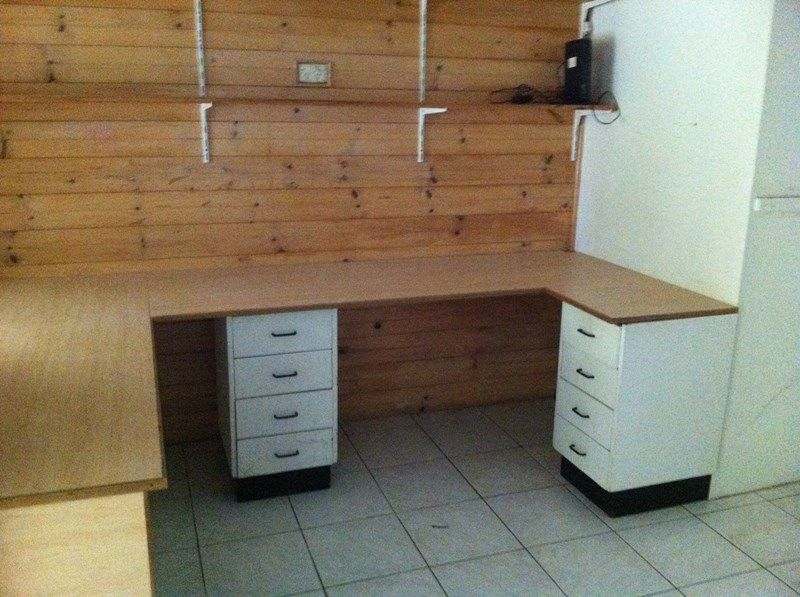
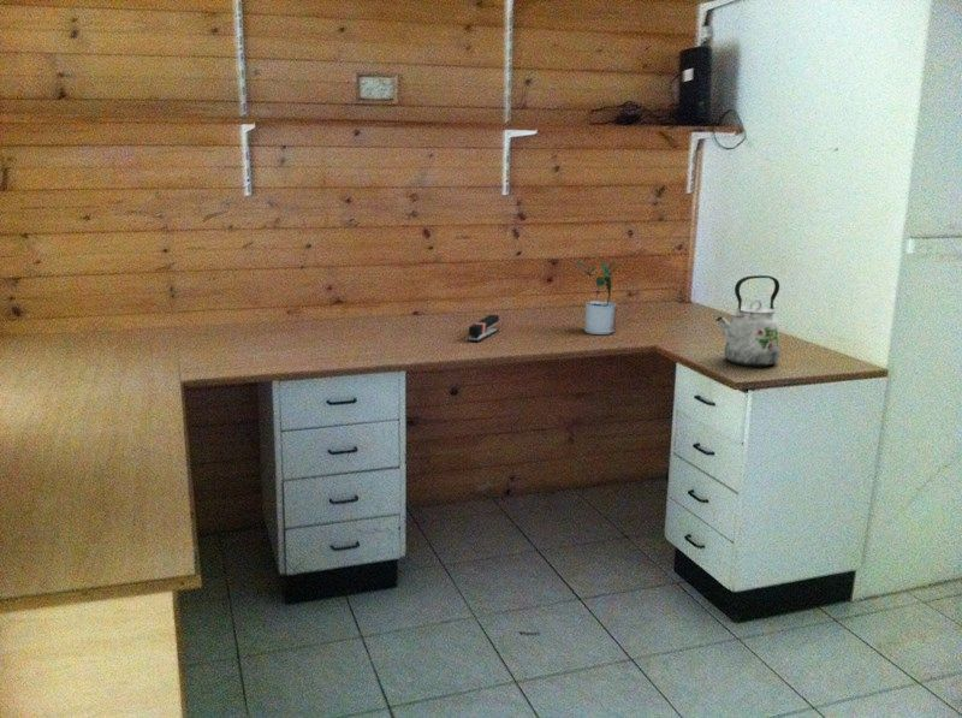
+ potted plant (596, 293)
+ kettle (746, 320)
+ stapler (483, 327)
